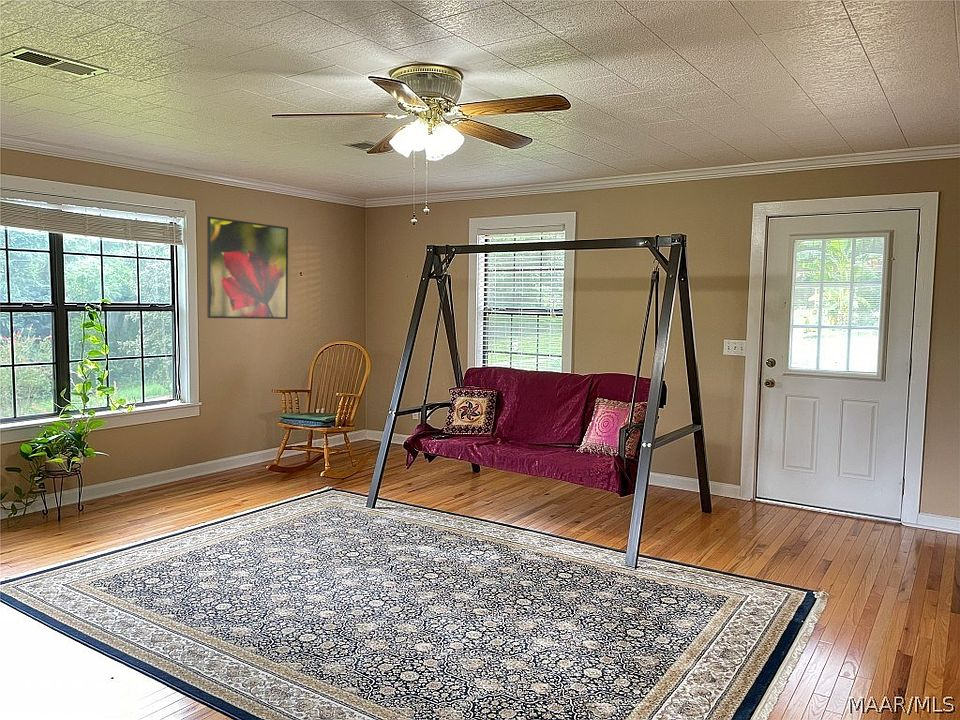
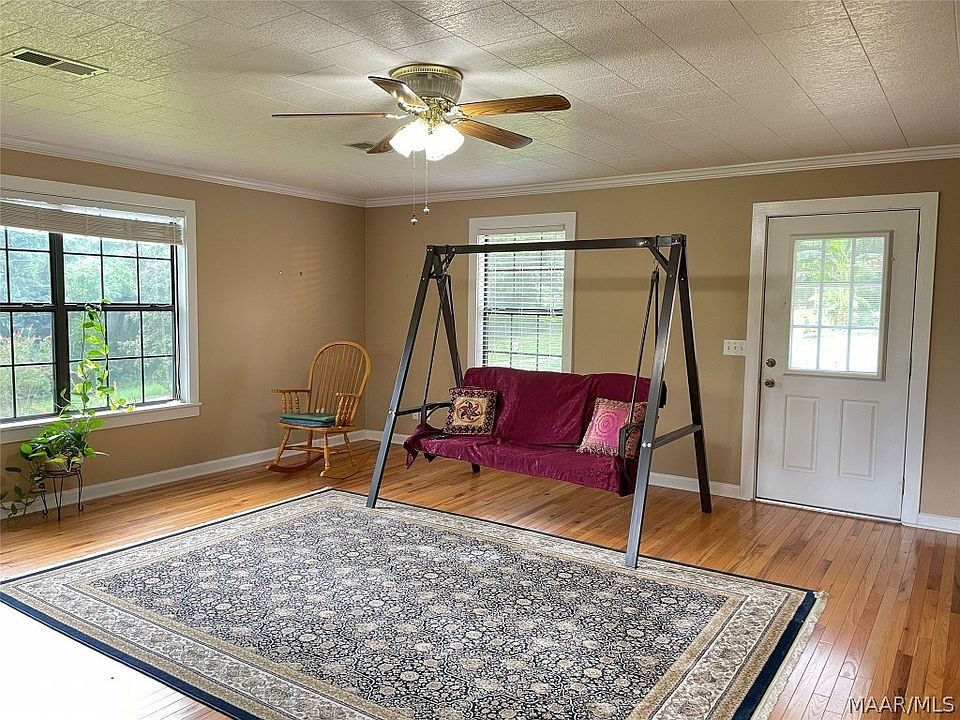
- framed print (249, 270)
